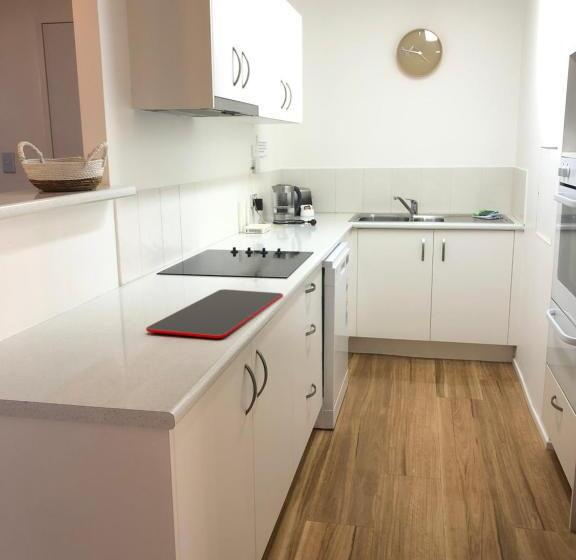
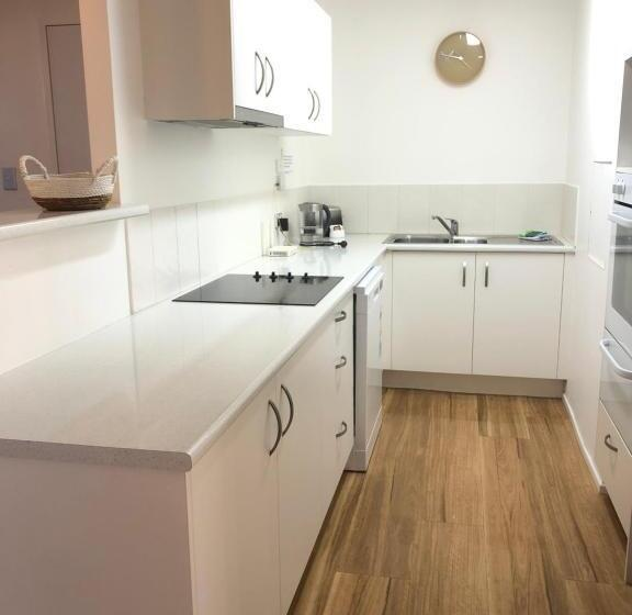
- cutting board (221, 311)
